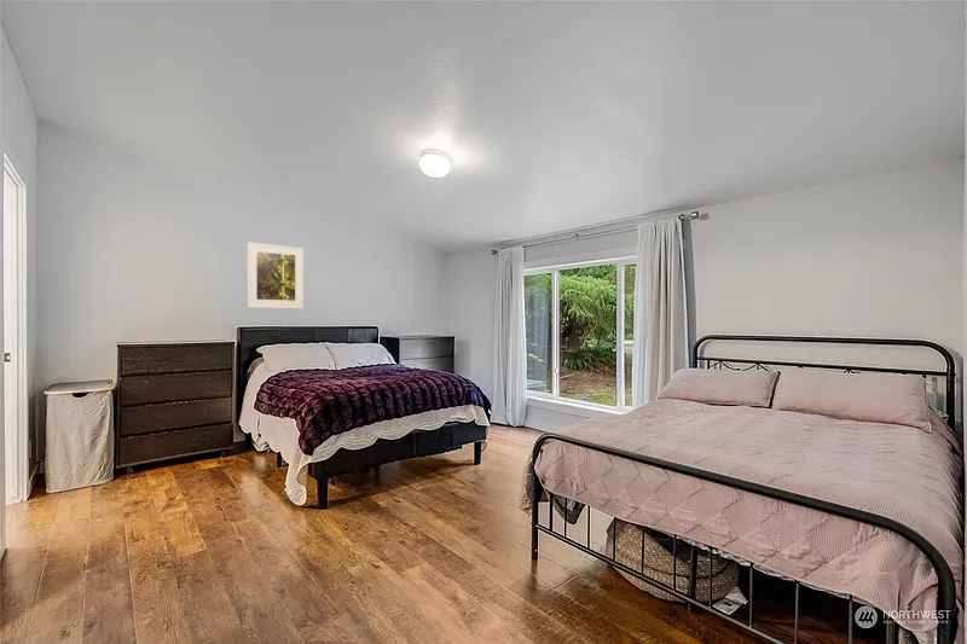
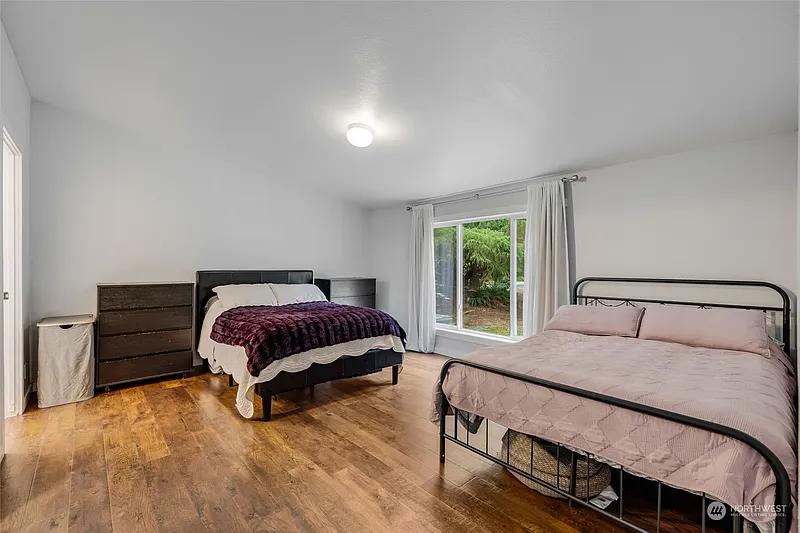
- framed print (276, 277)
